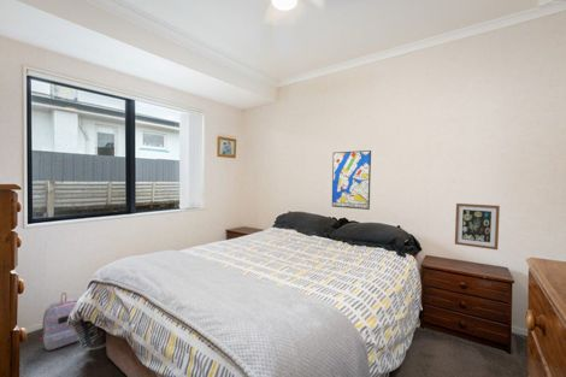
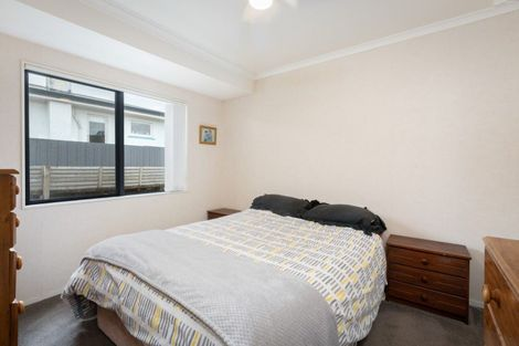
- wall art (350, 179)
- wall art (476, 225)
- backpack (64, 317)
